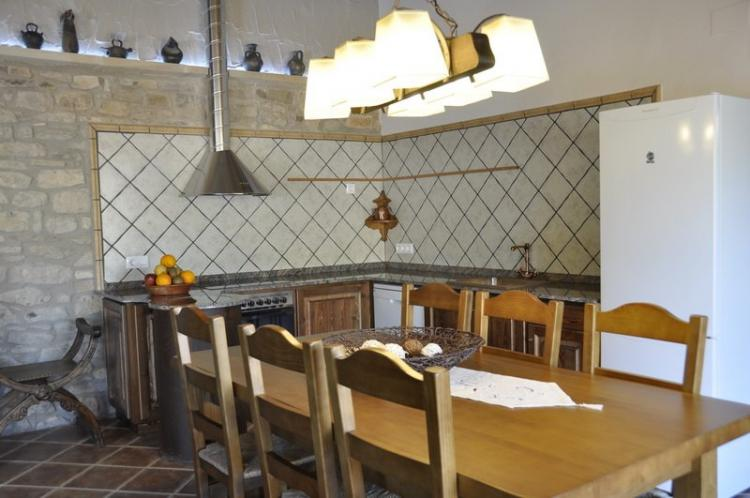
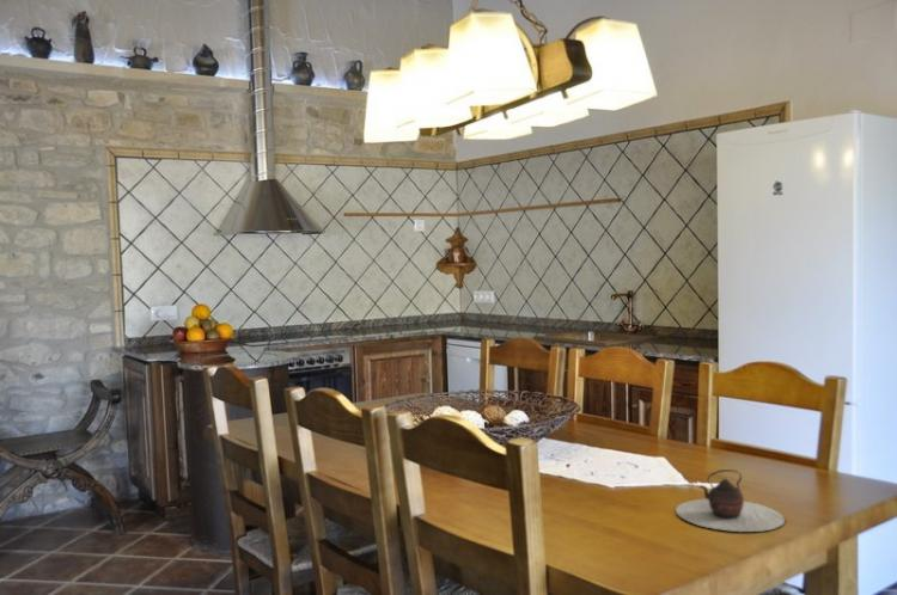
+ teapot (728, 491)
